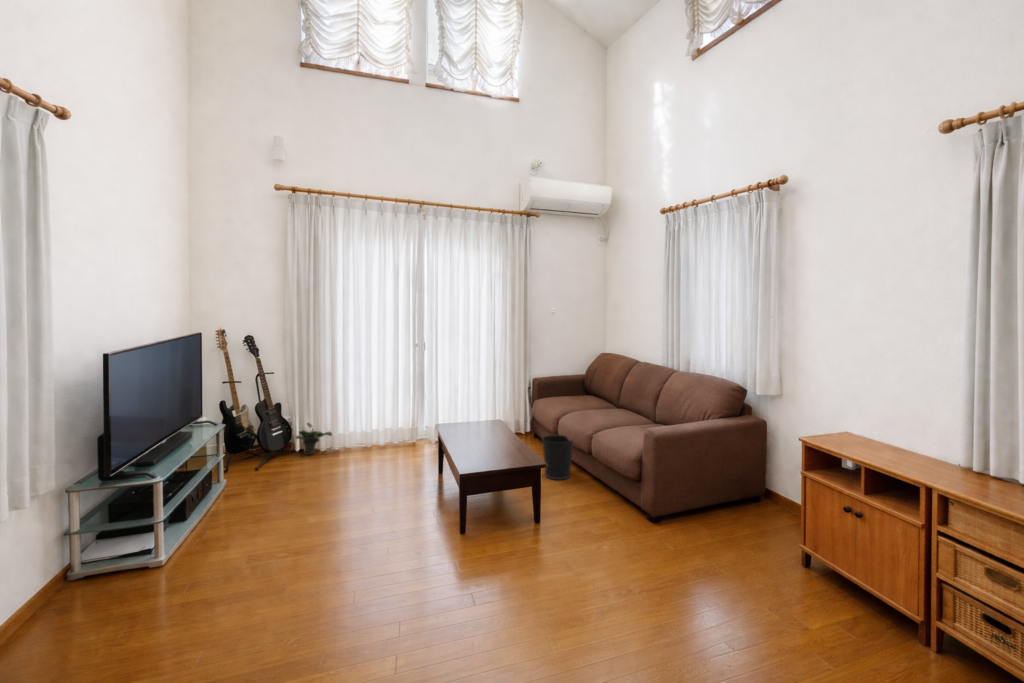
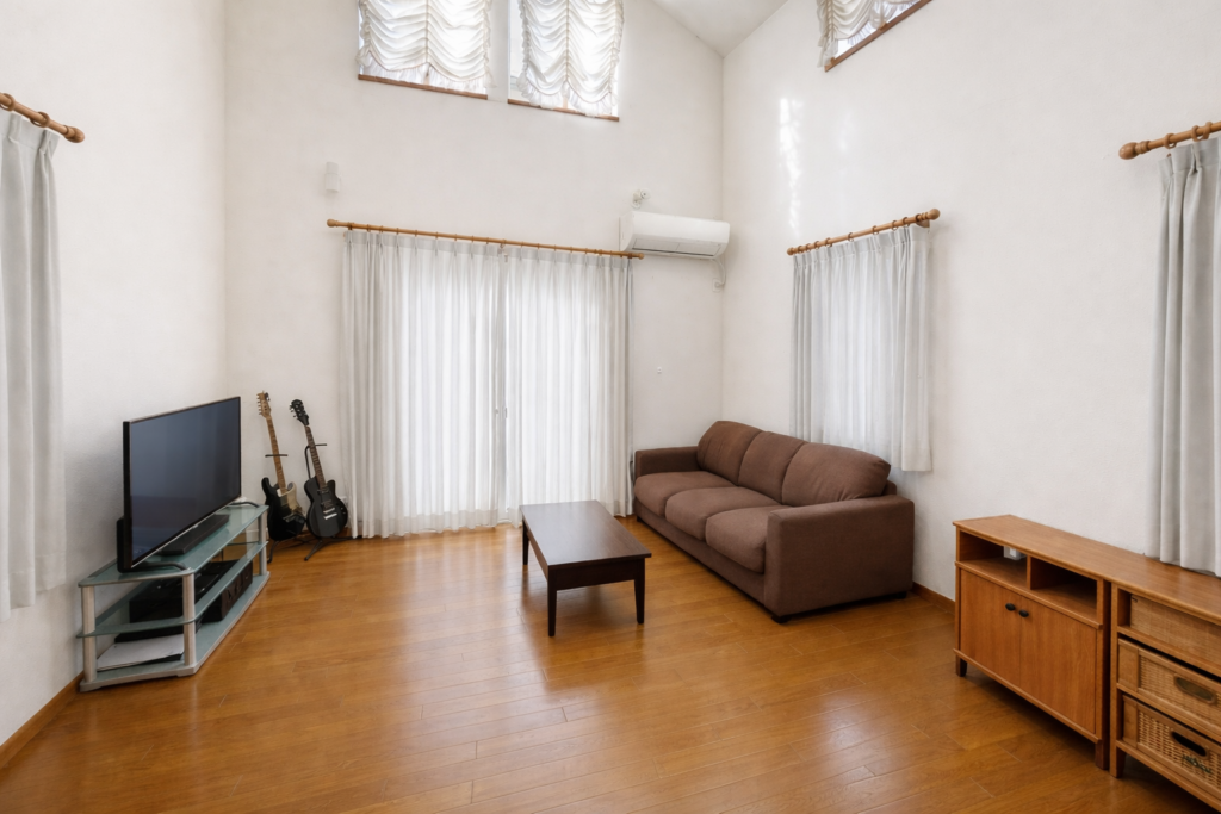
- wastebasket (557, 457)
- potted plant (313, 437)
